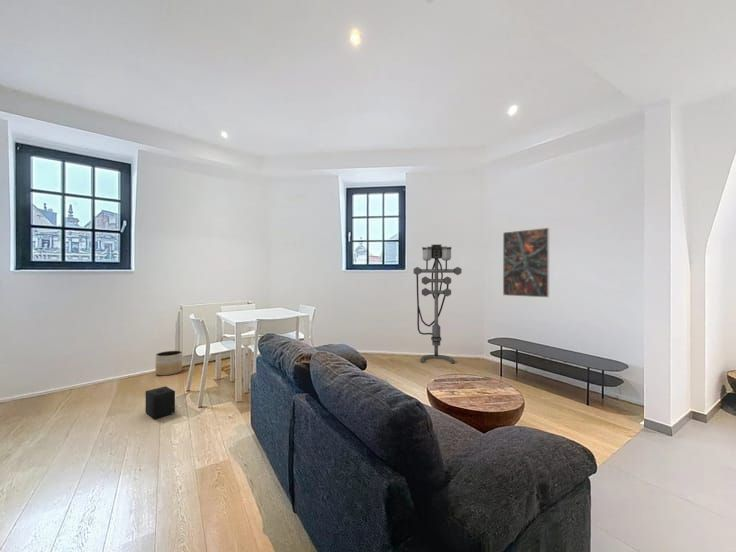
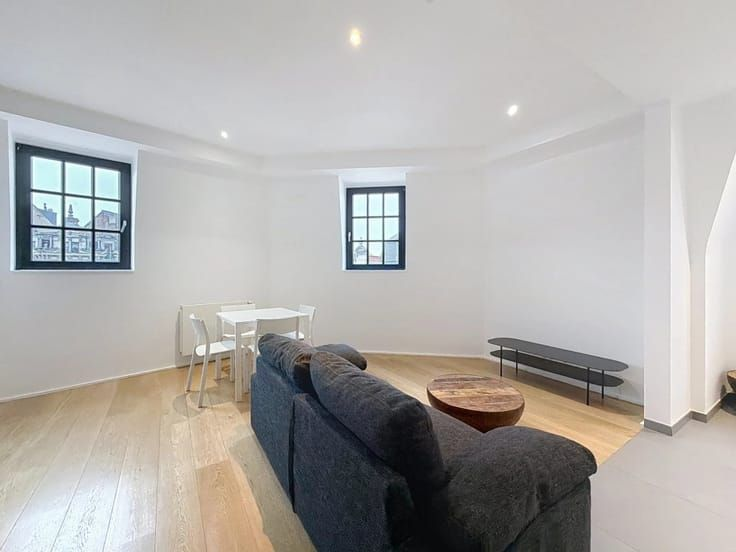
- speaker (160, 400)
- floor lamp (437, 301)
- planter (168, 363)
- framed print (525, 263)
